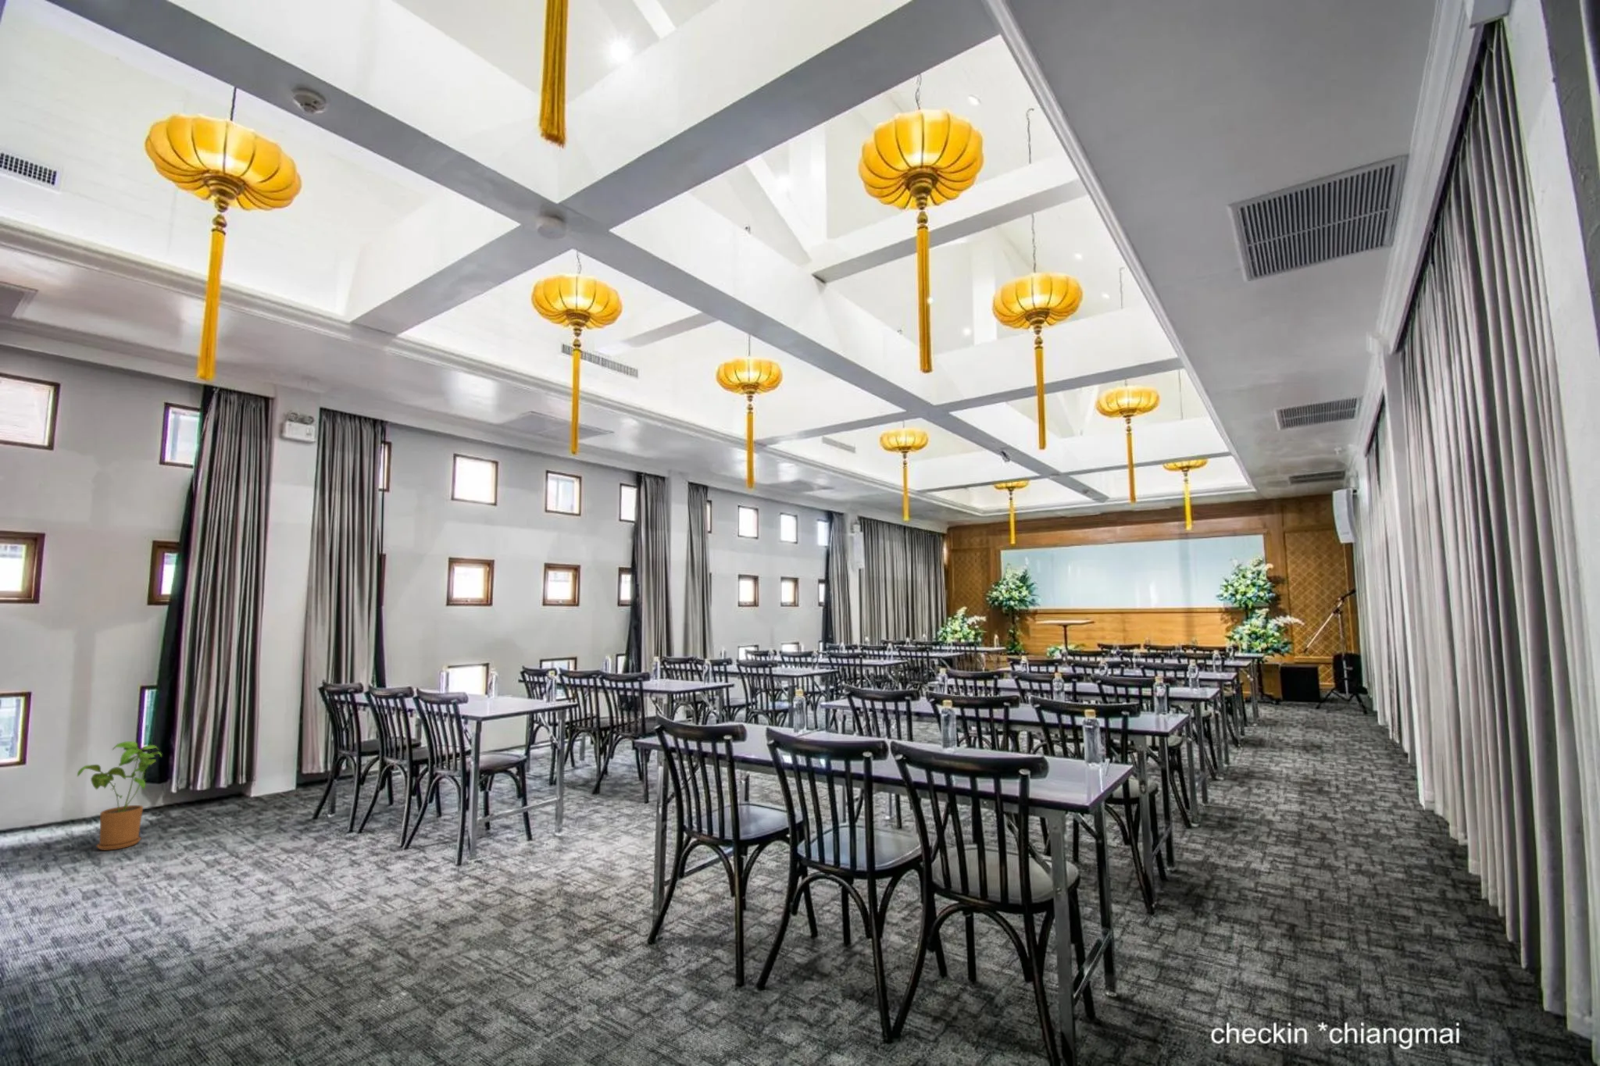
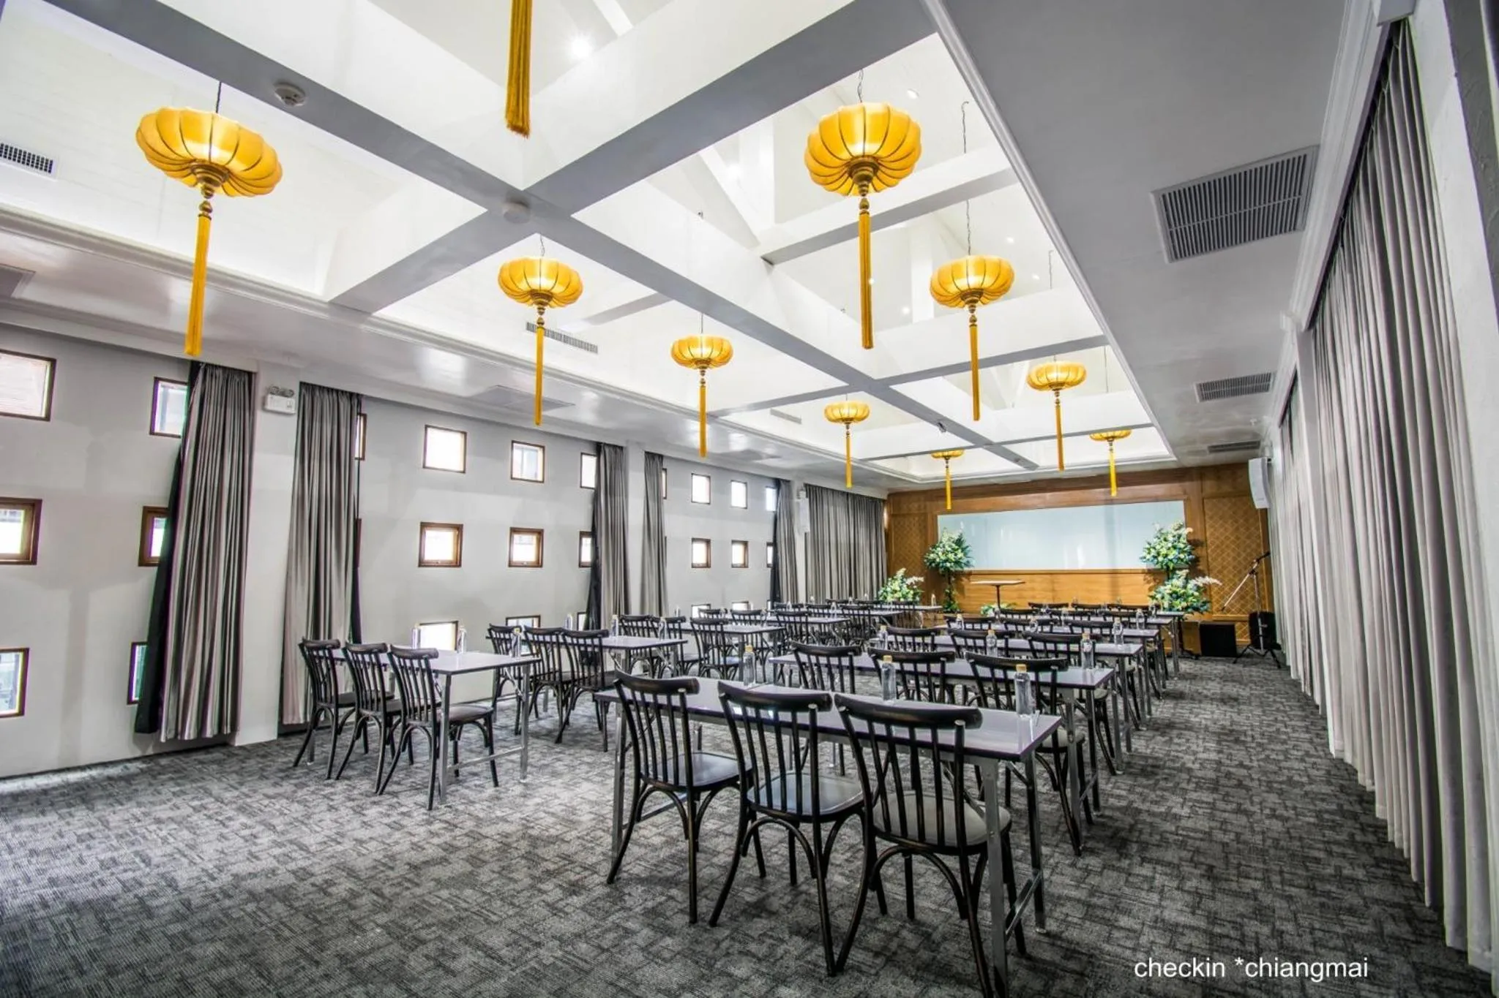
- house plant (118, 795)
